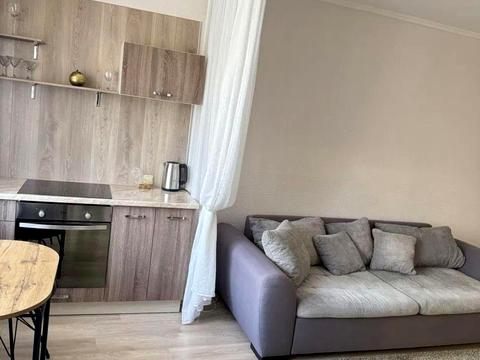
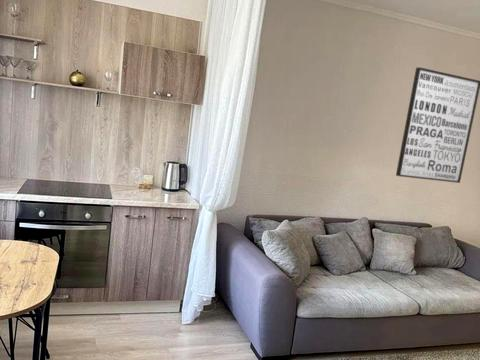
+ wall art (438, 127)
